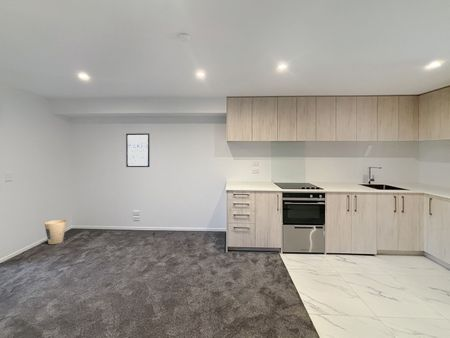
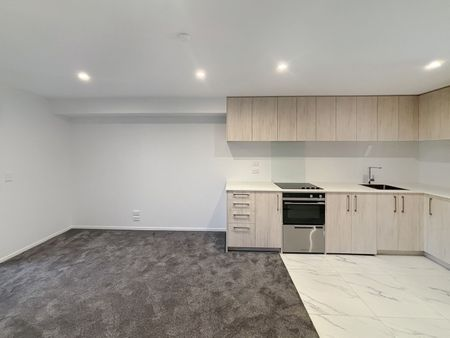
- wall art (137, 150)
- trash can (55, 232)
